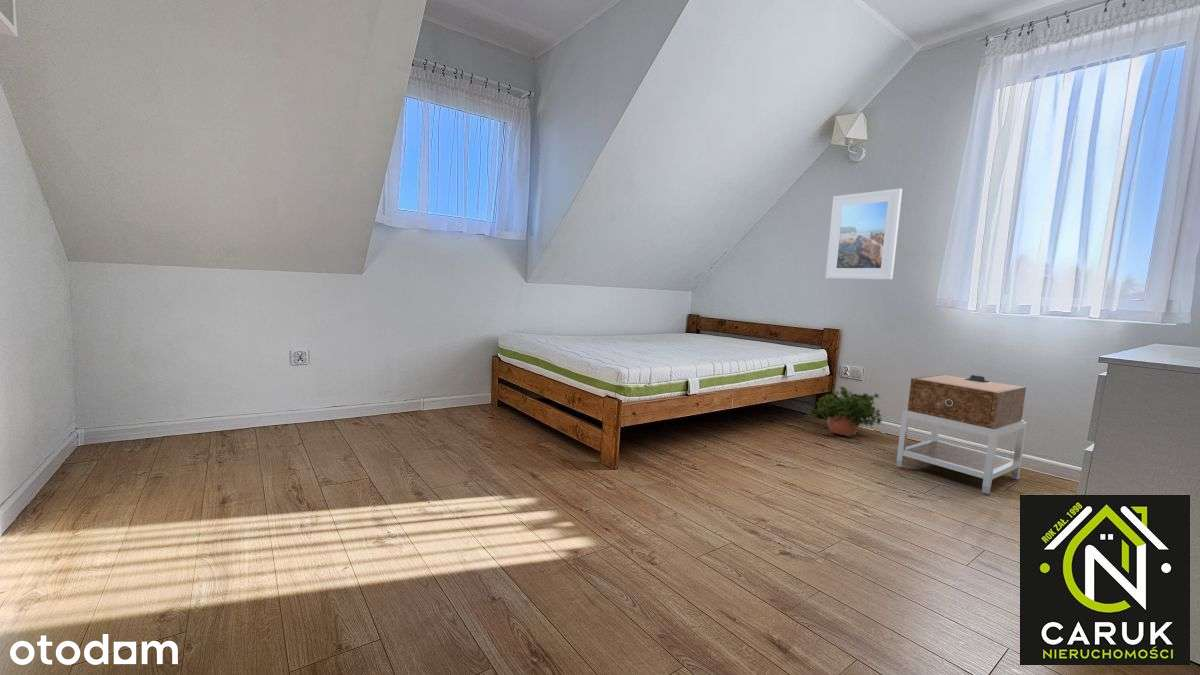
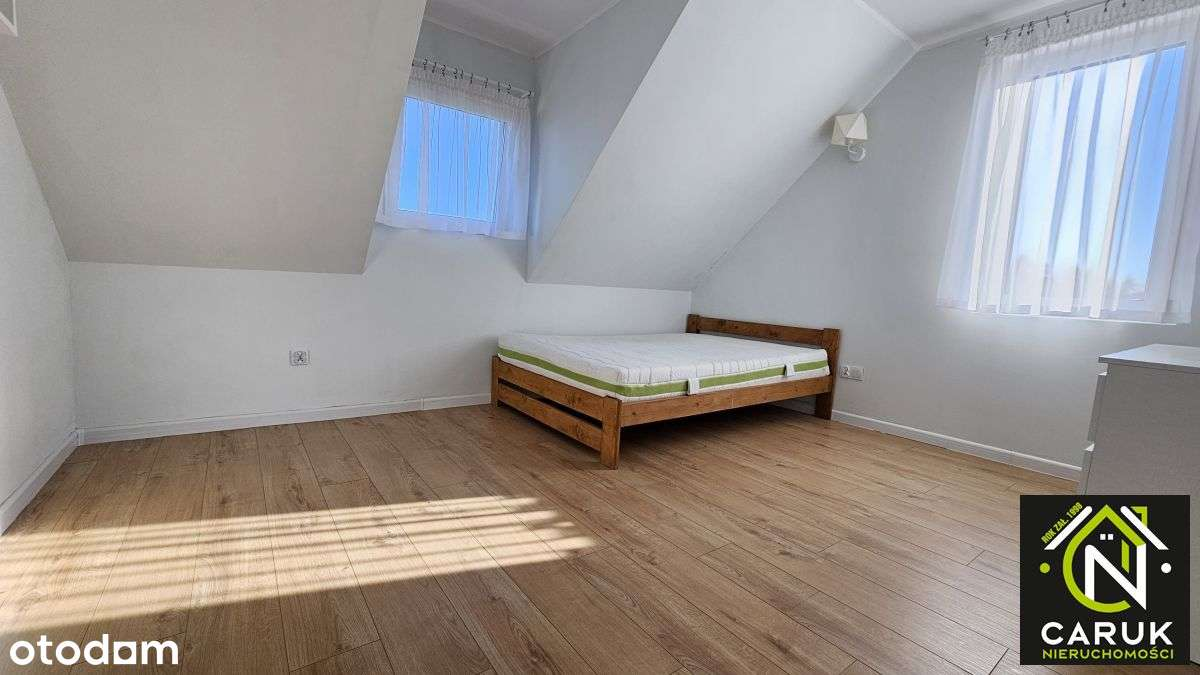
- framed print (861, 236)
- nightstand (962, 425)
- potted plant (844, 411)
